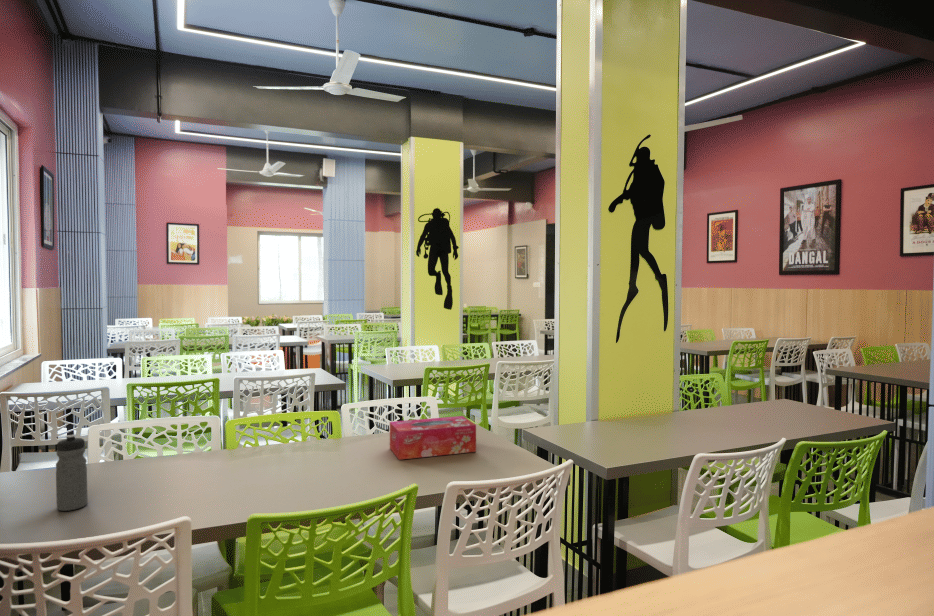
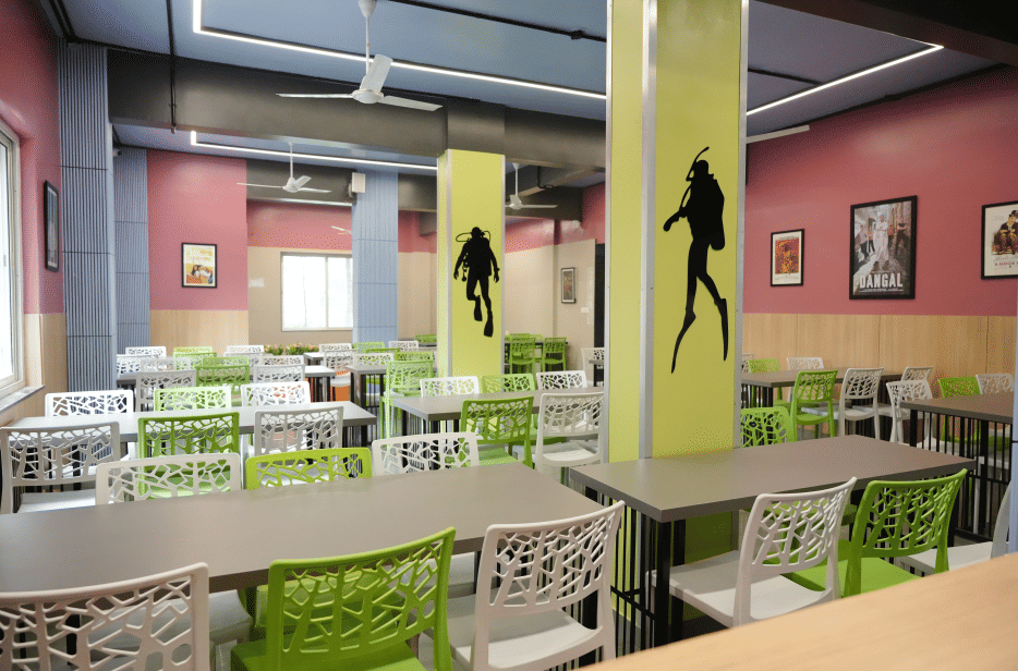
- water bottle (71, 470)
- tissue box (432, 436)
